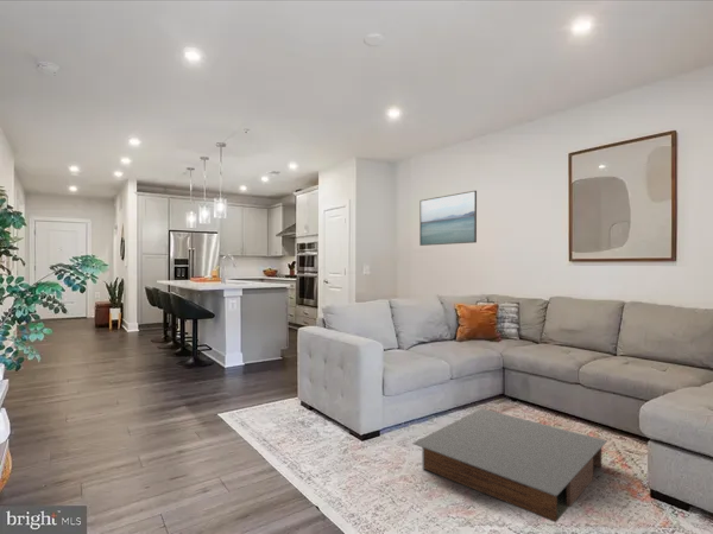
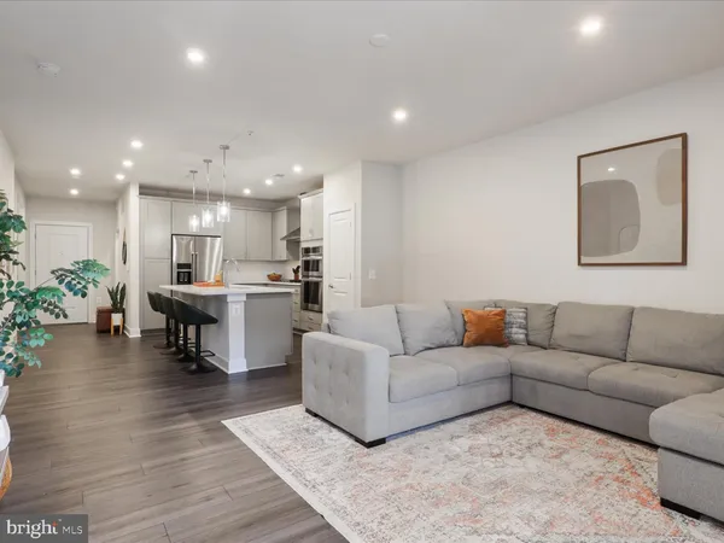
- coffee table (510, 454)
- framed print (446, 220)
